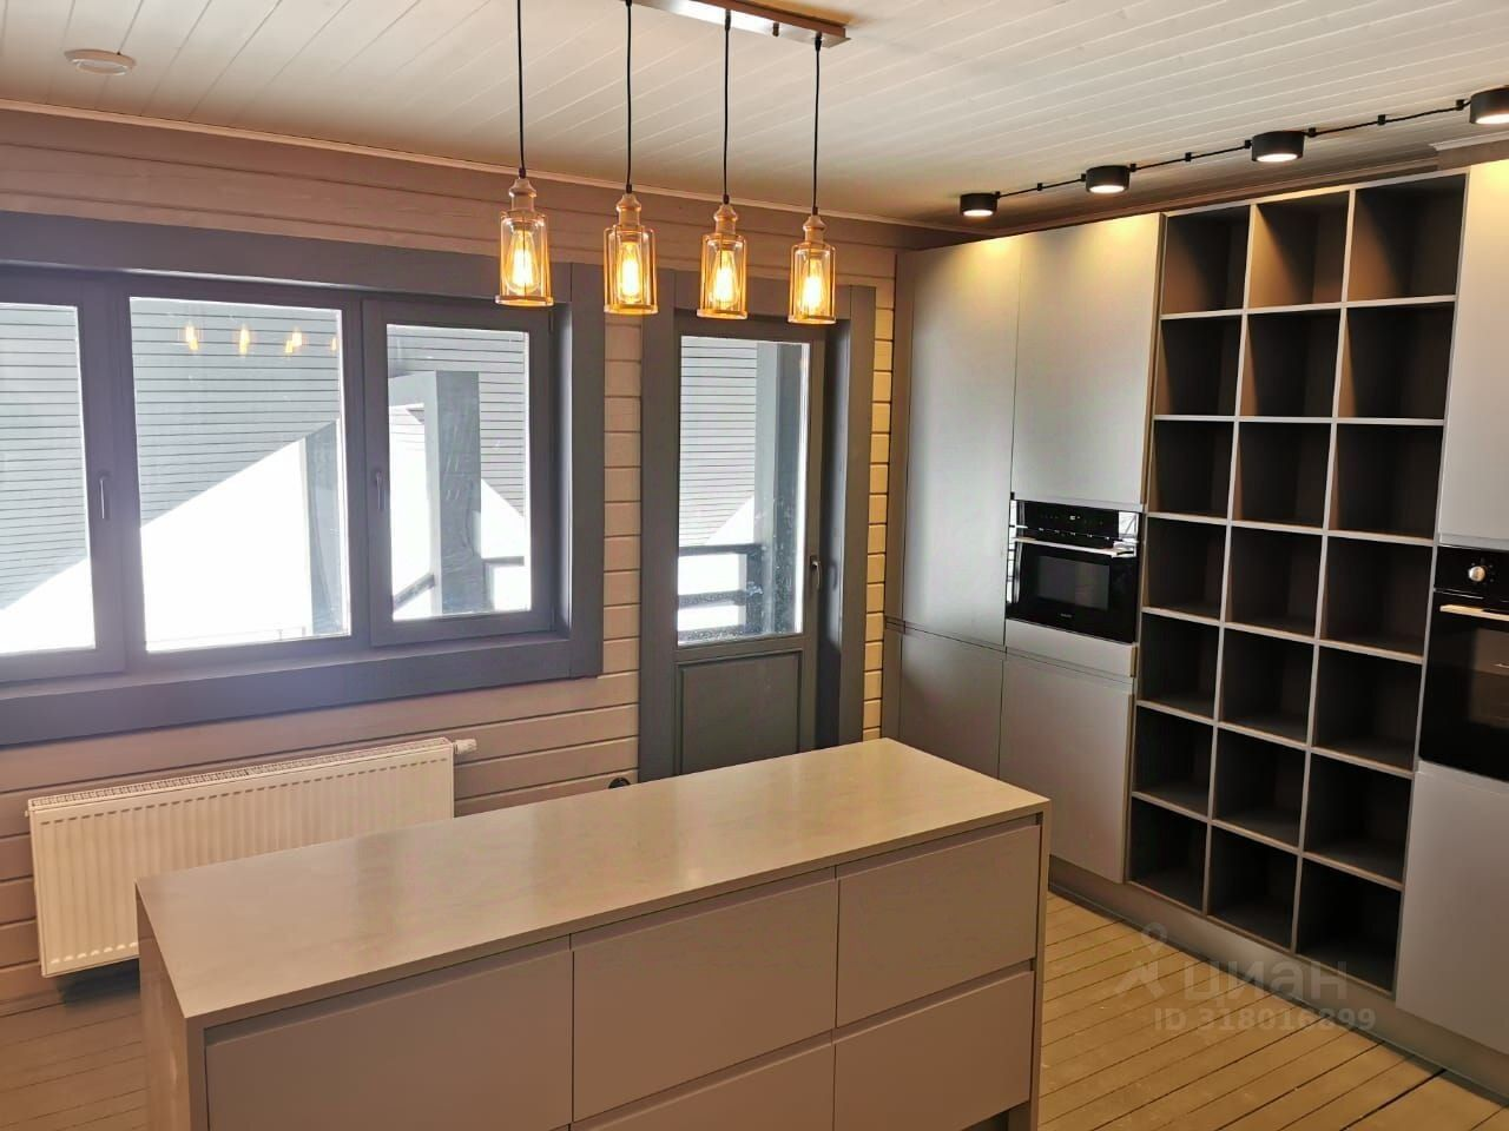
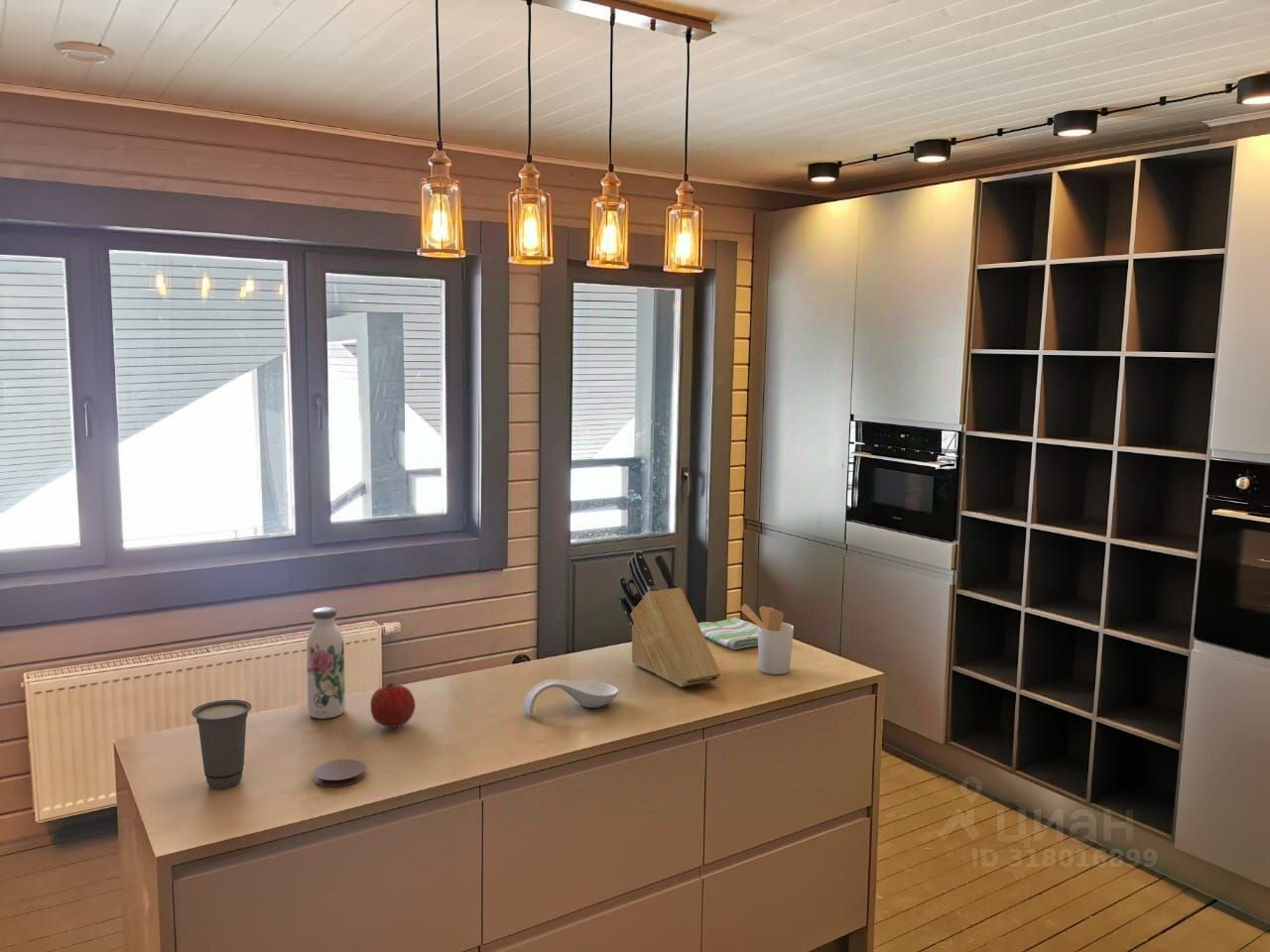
+ water bottle (325, 660)
+ cup (223, 746)
+ spoon rest (572, 692)
+ coaster (339, 773)
+ utensil holder (765, 637)
+ fruit (392, 704)
+ knife block (666, 613)
+ dish towel (733, 631)
